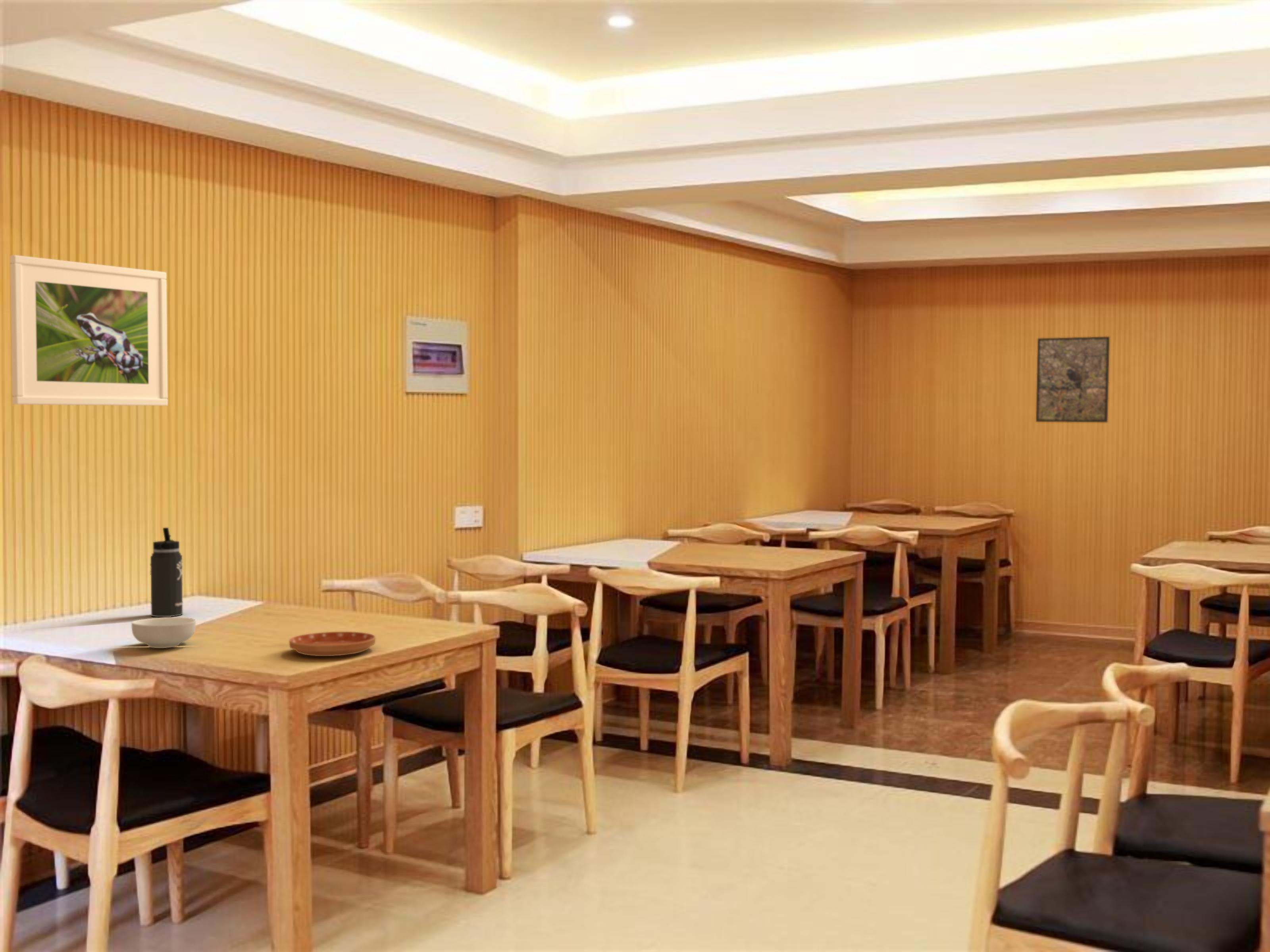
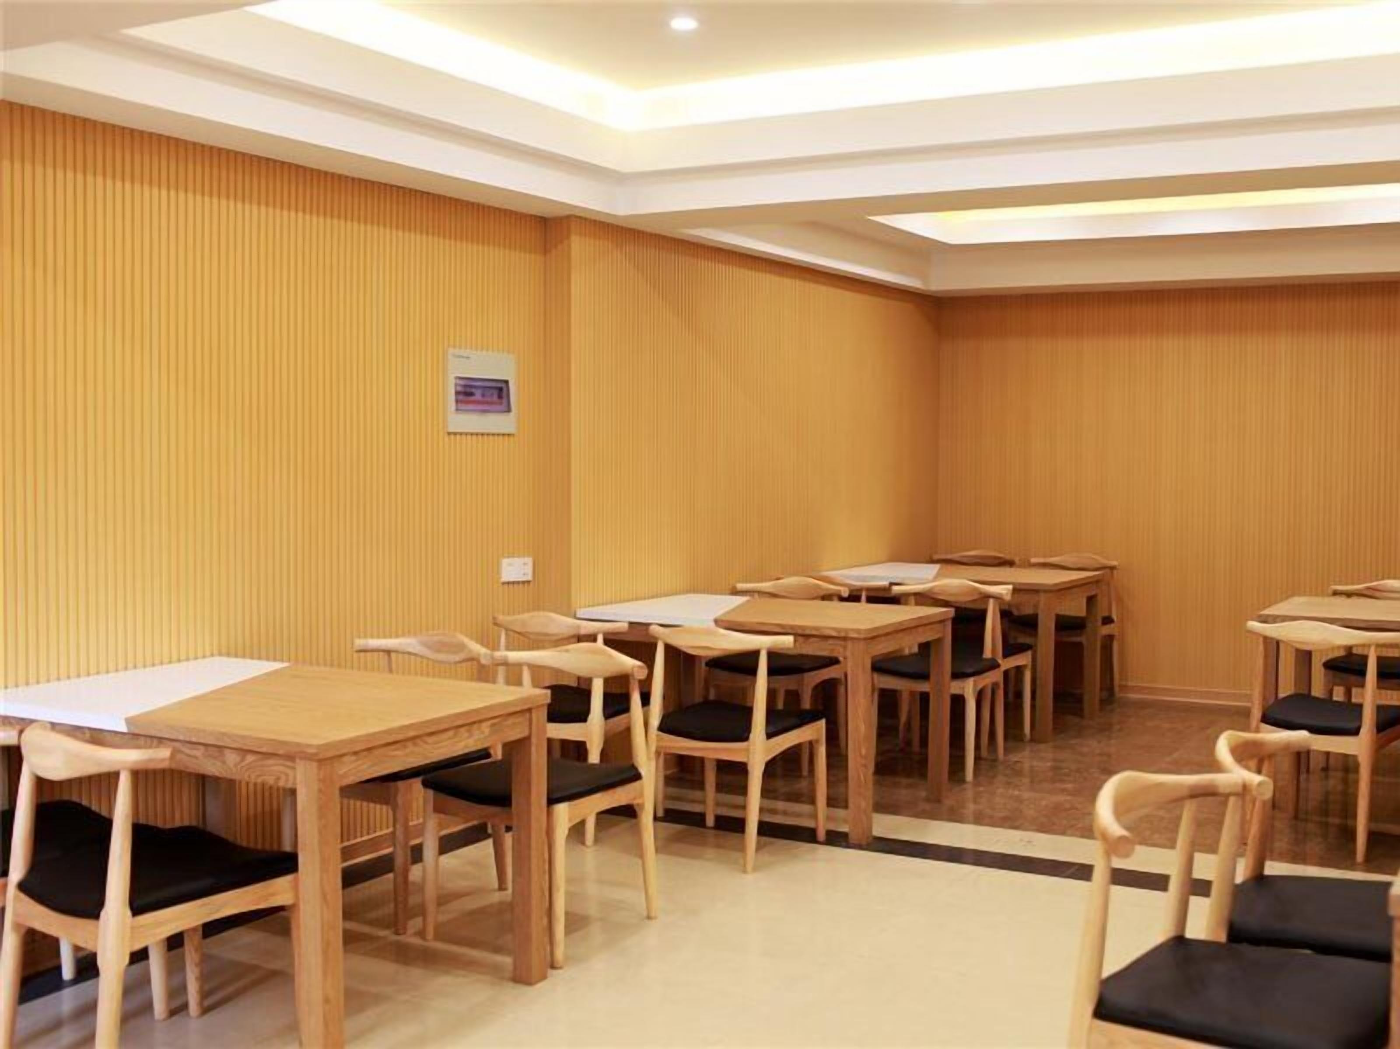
- cereal bowl (164, 633)
- saucer (333, 644)
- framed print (93, 335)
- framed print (1072, 380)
- thermos bottle (165, 571)
